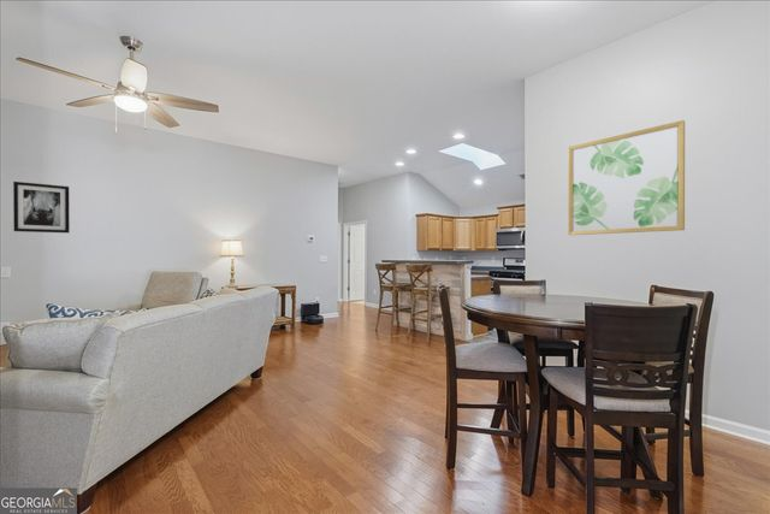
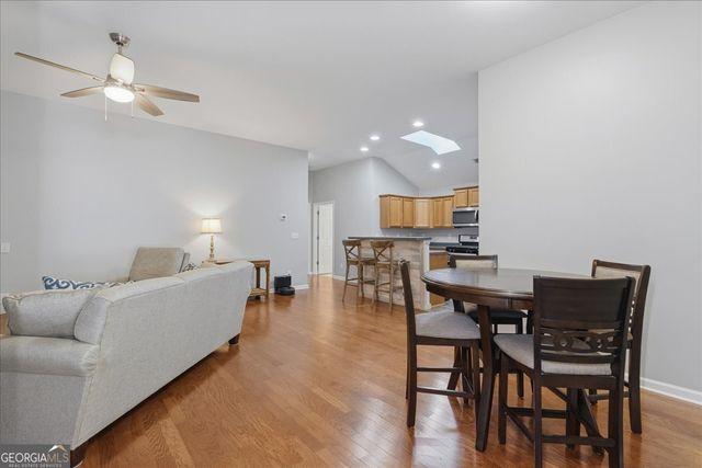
- wall art (42, 207)
- wall art (620, 184)
